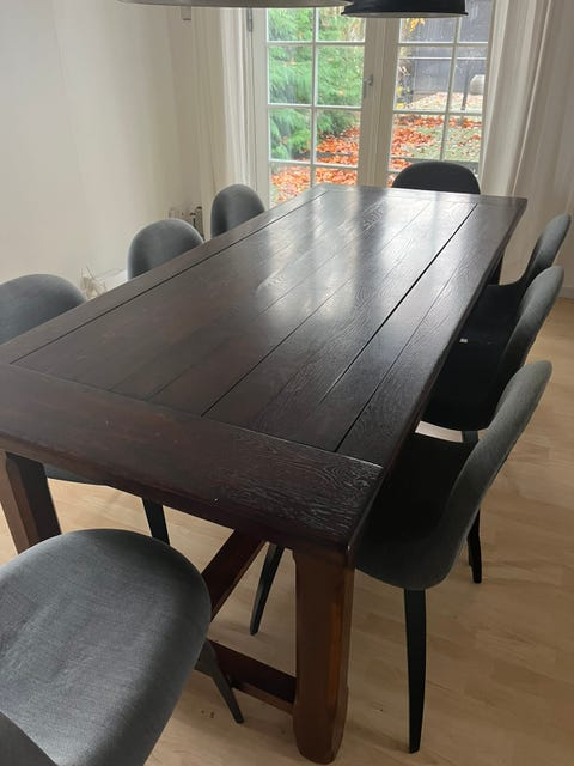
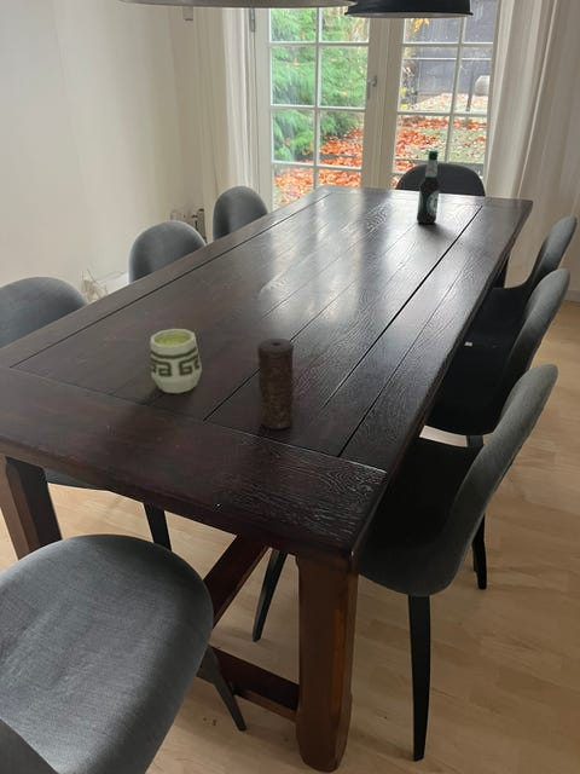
+ bottle (429, 187)
+ candle (276, 383)
+ cup (175, 360)
